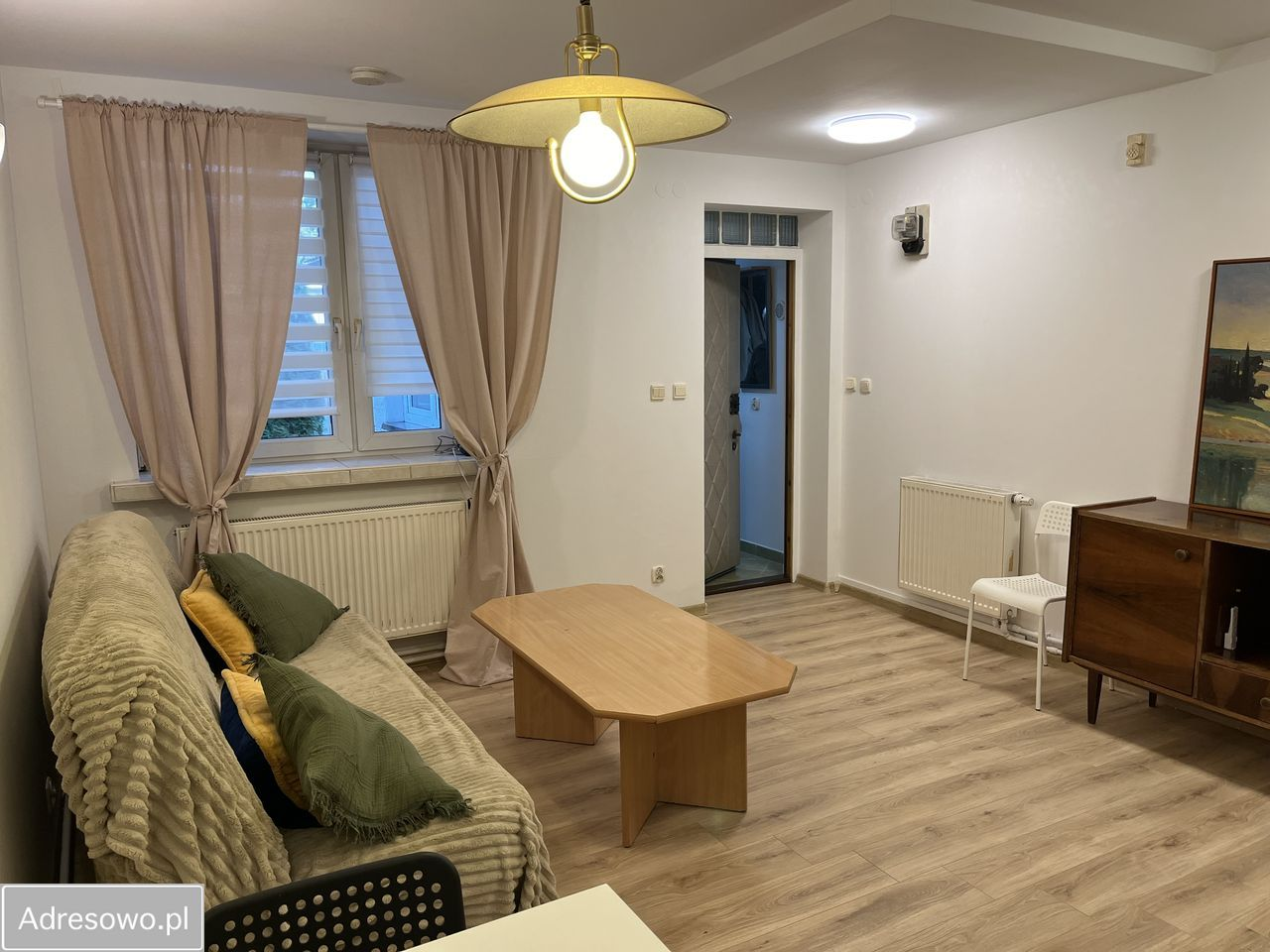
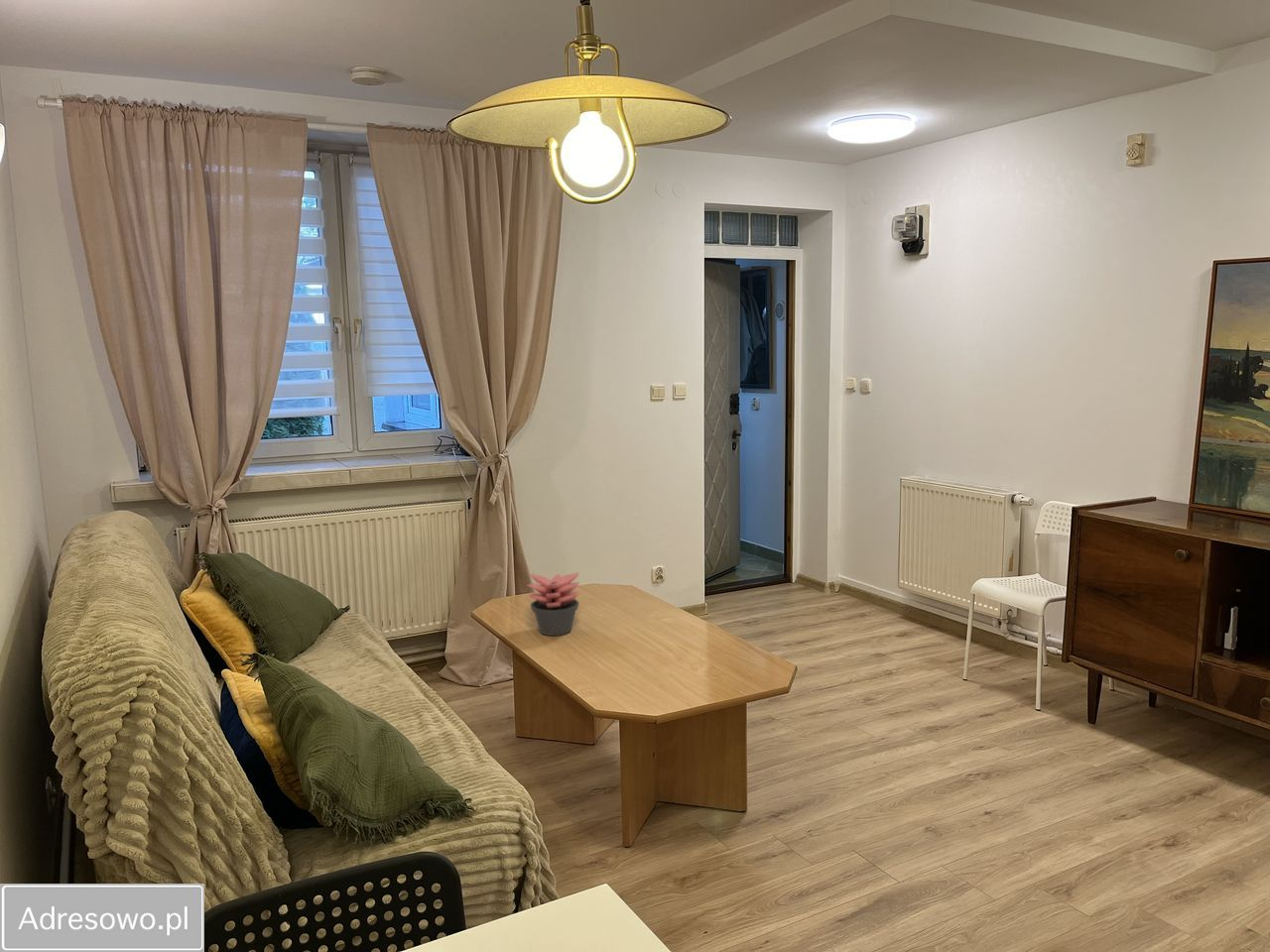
+ succulent plant (555, 603)
